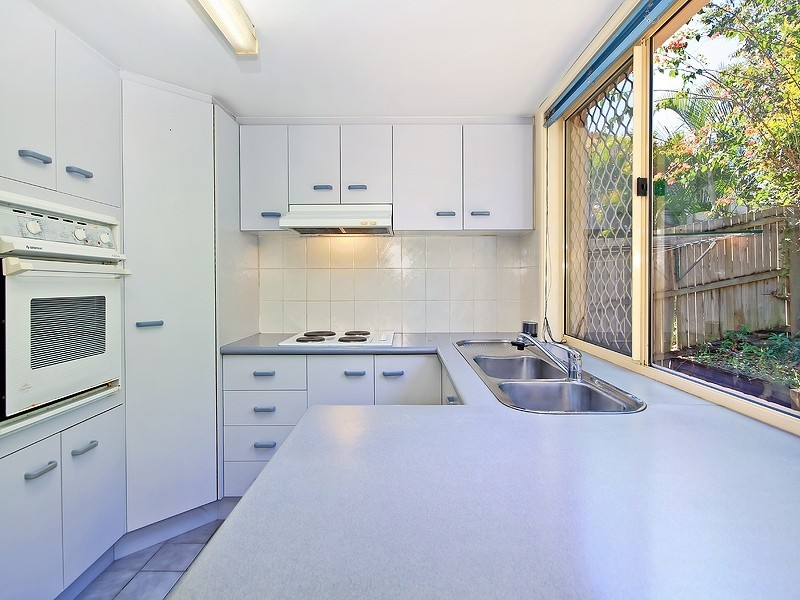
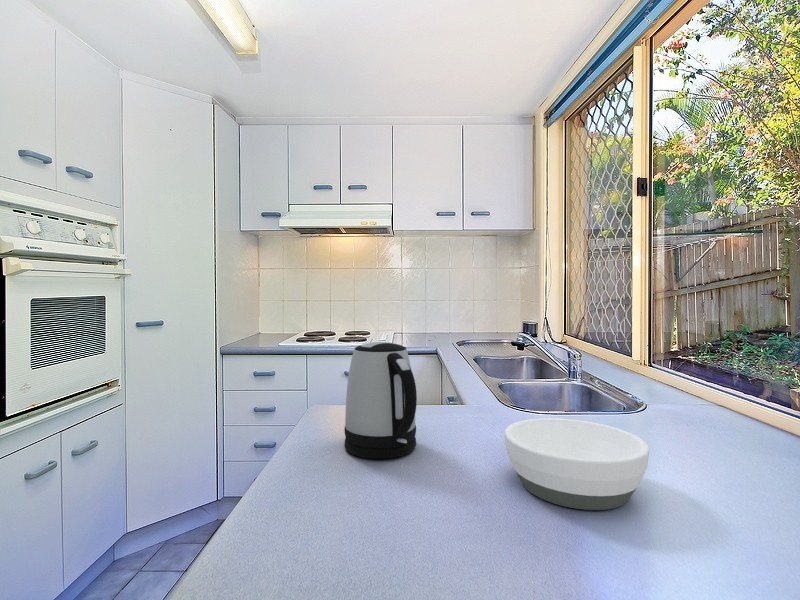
+ kettle (385, 396)
+ bowl (572, 460)
